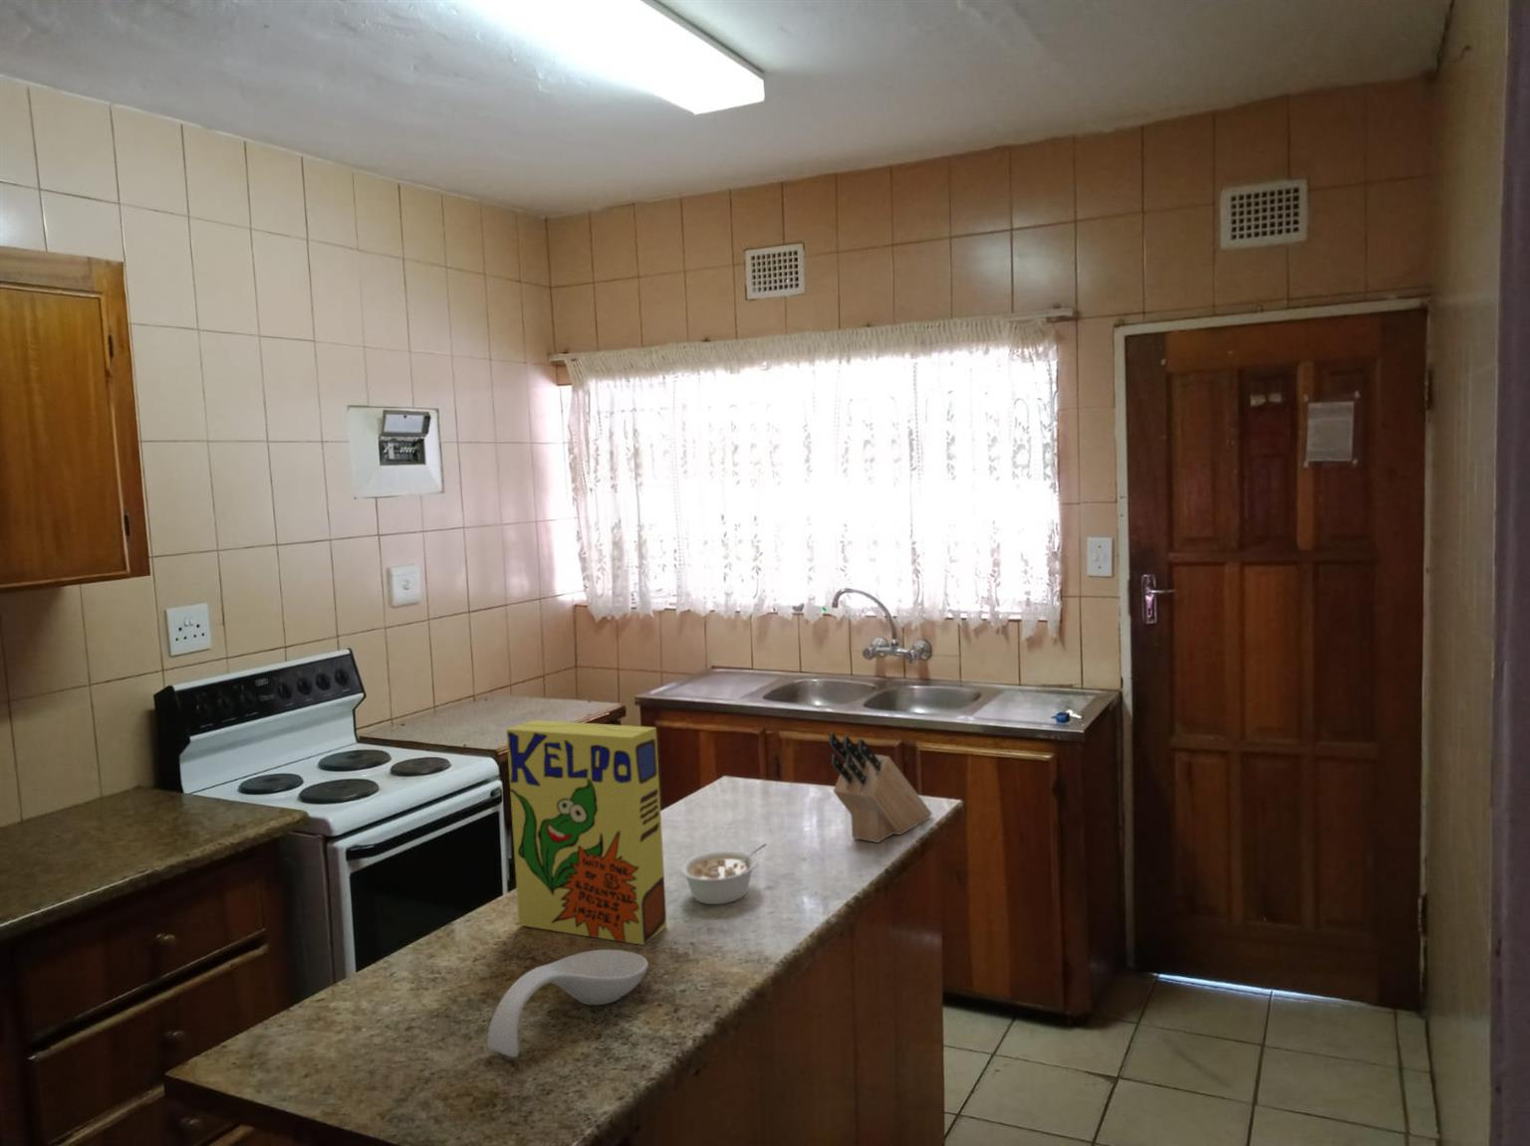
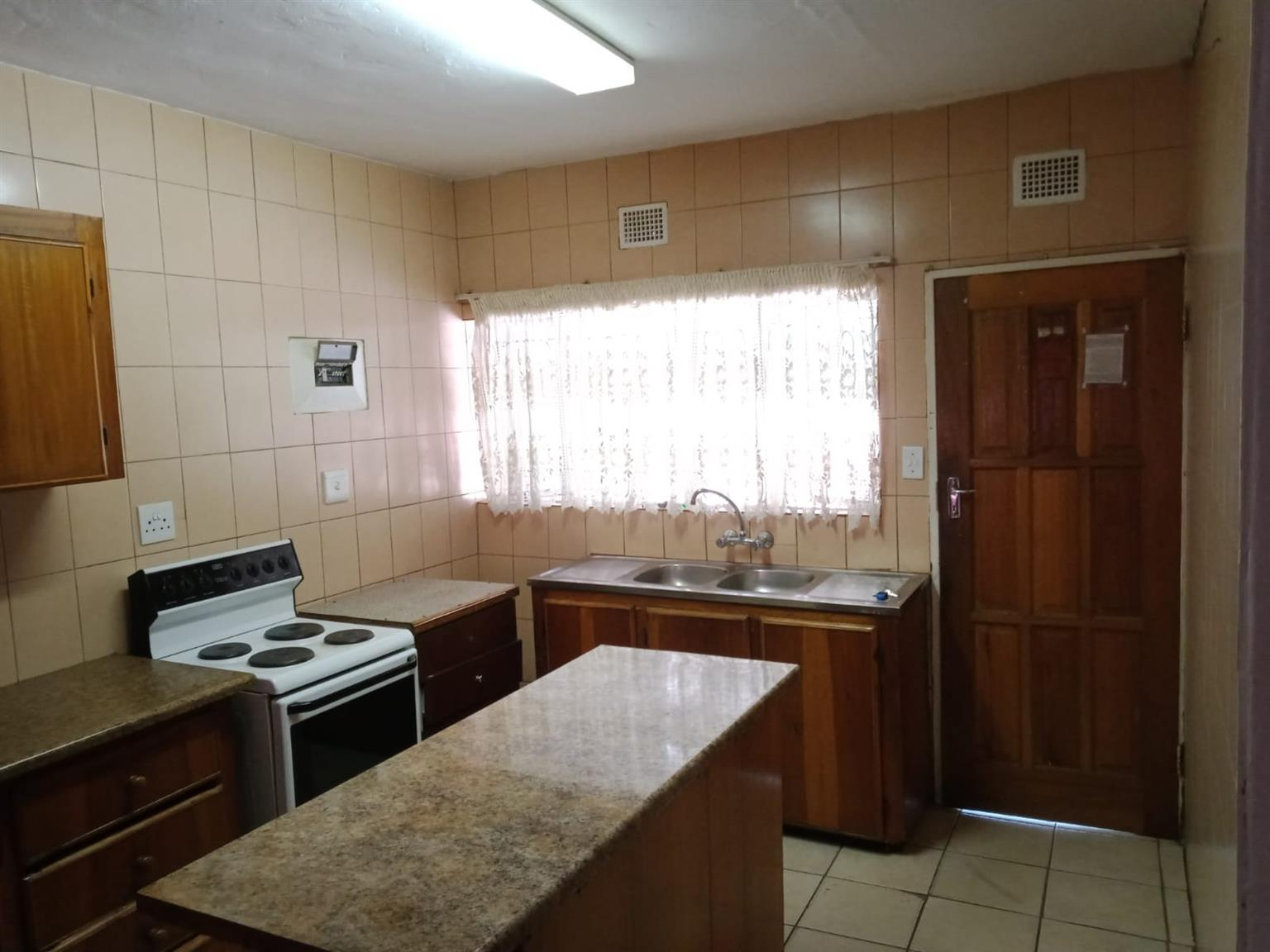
- legume (720, 874)
- spoon rest (570, 985)
- cereal box (585, 828)
- knife block (877, 778)
